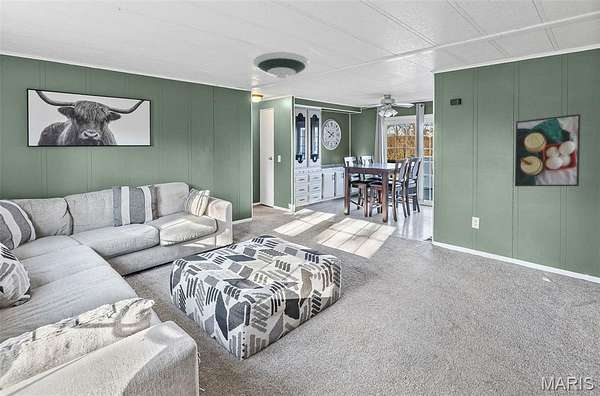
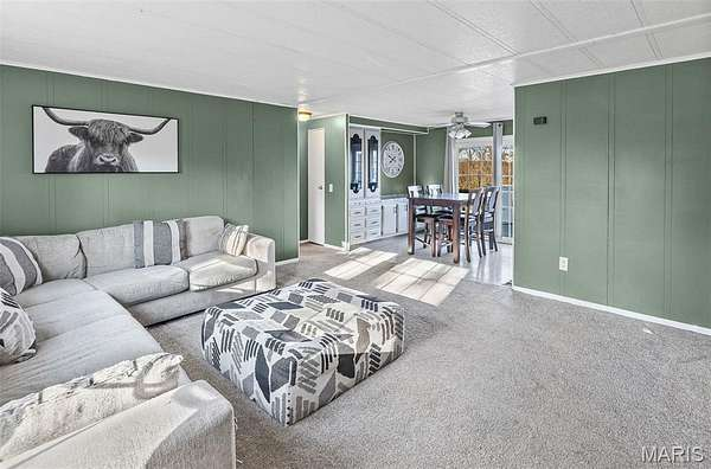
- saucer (281, 69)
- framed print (545, 152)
